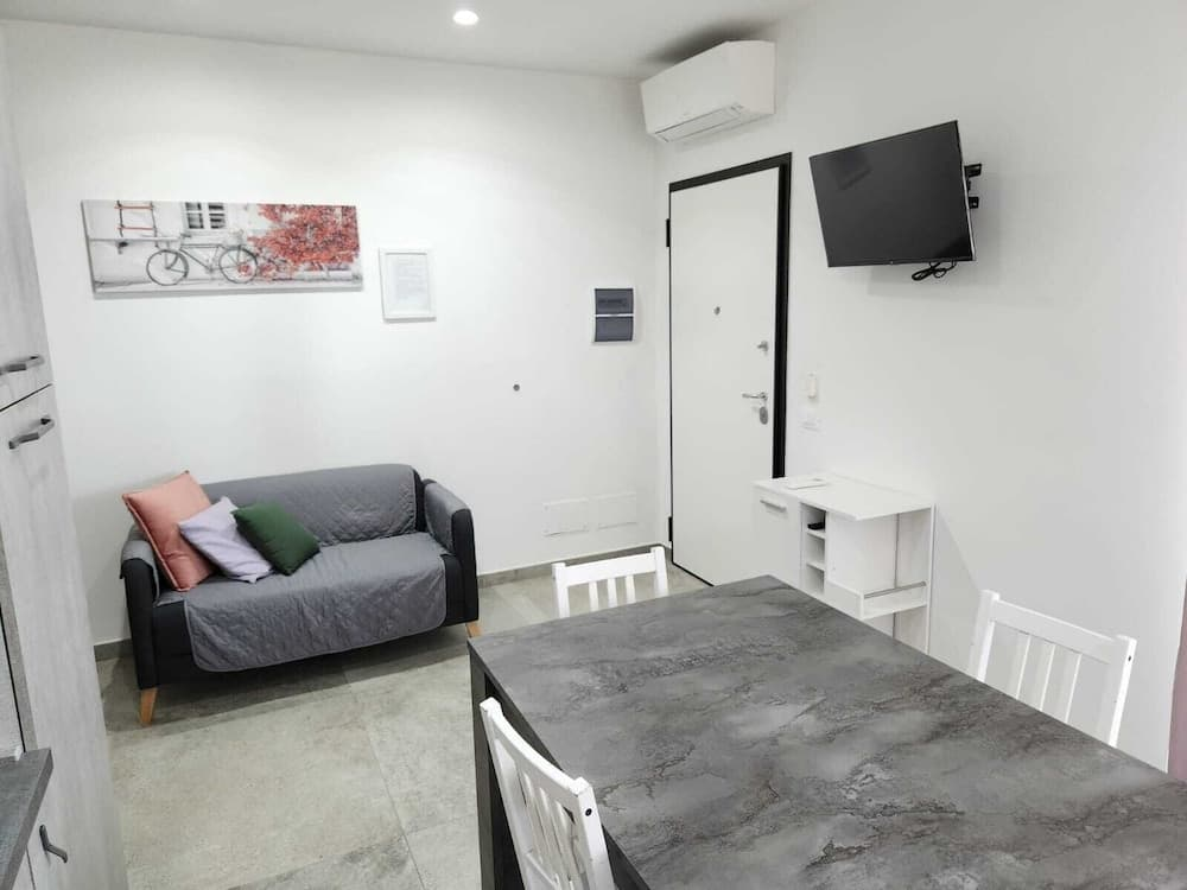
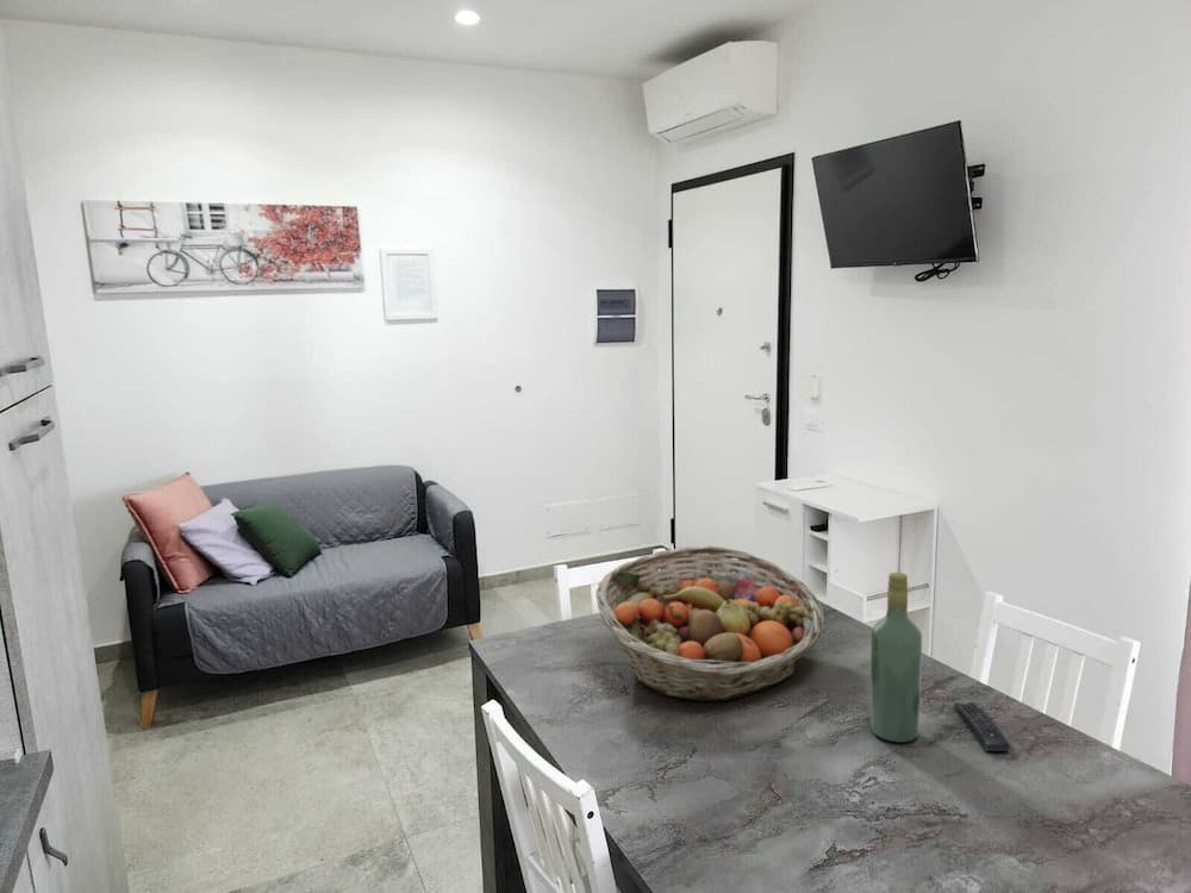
+ fruit basket (710, 618)
+ remote control (978, 722)
+ wine bottle (896, 655)
